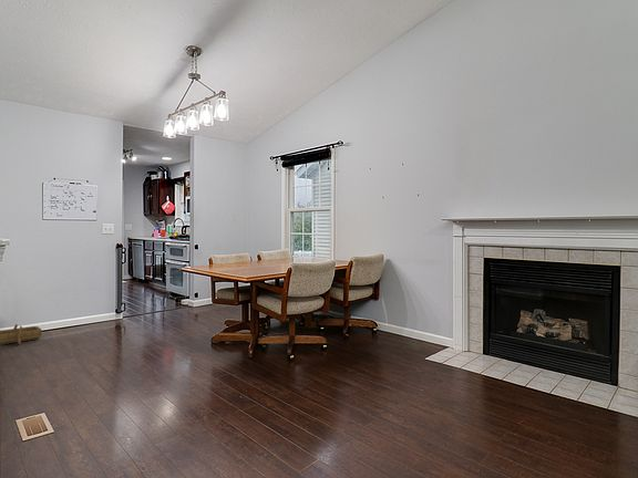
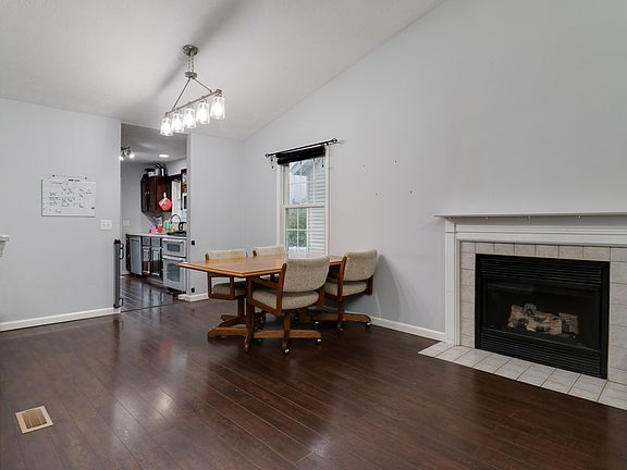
- wooden boat (17, 332)
